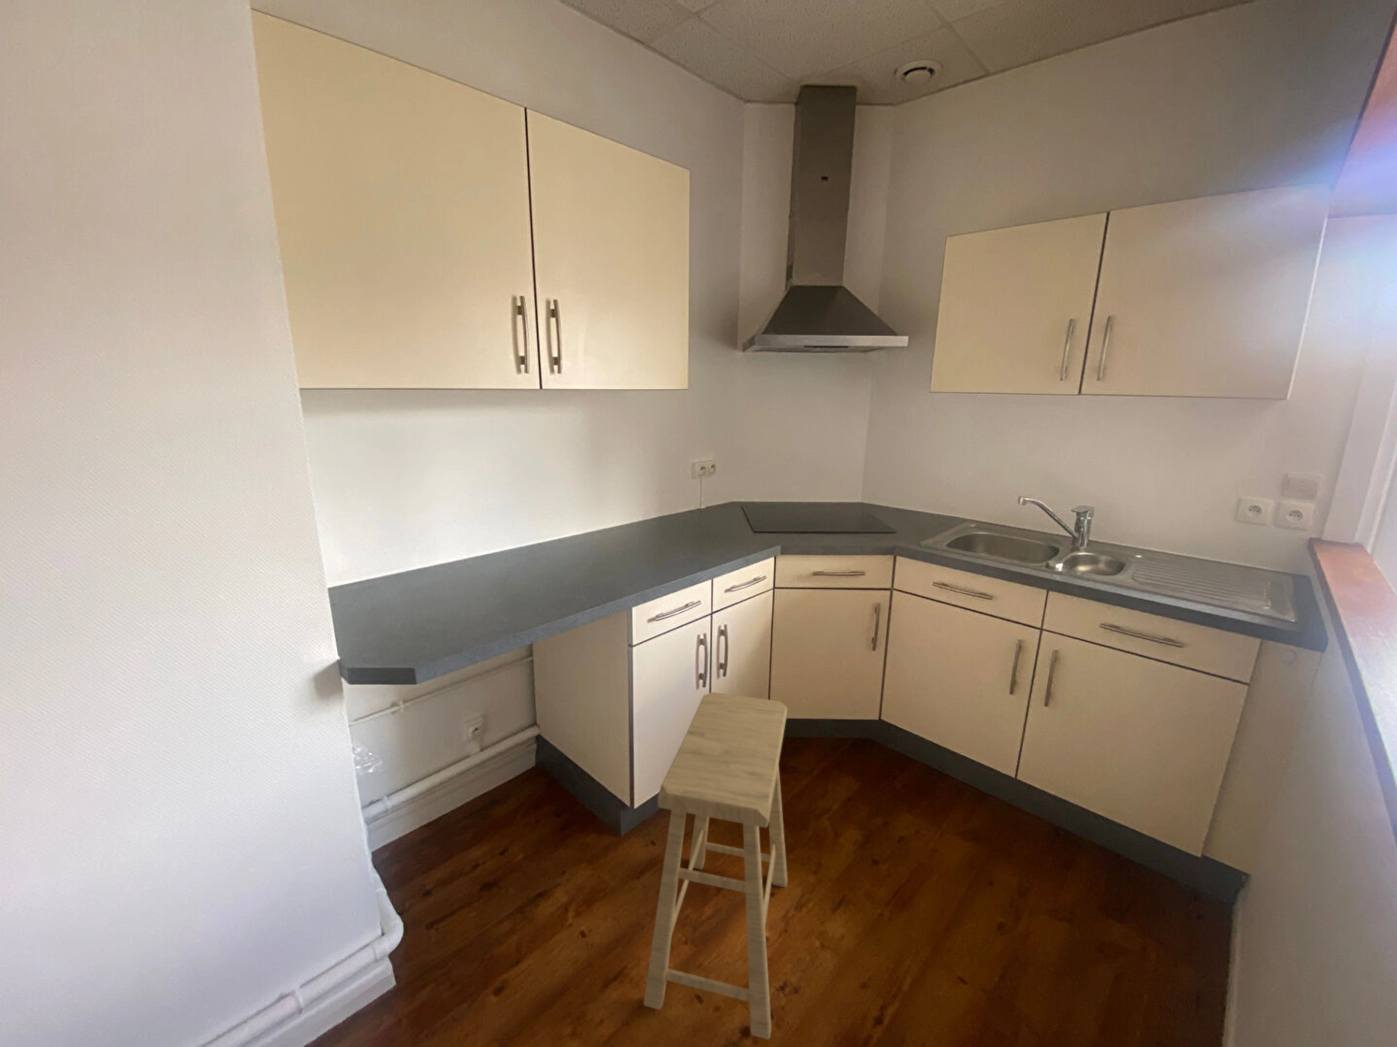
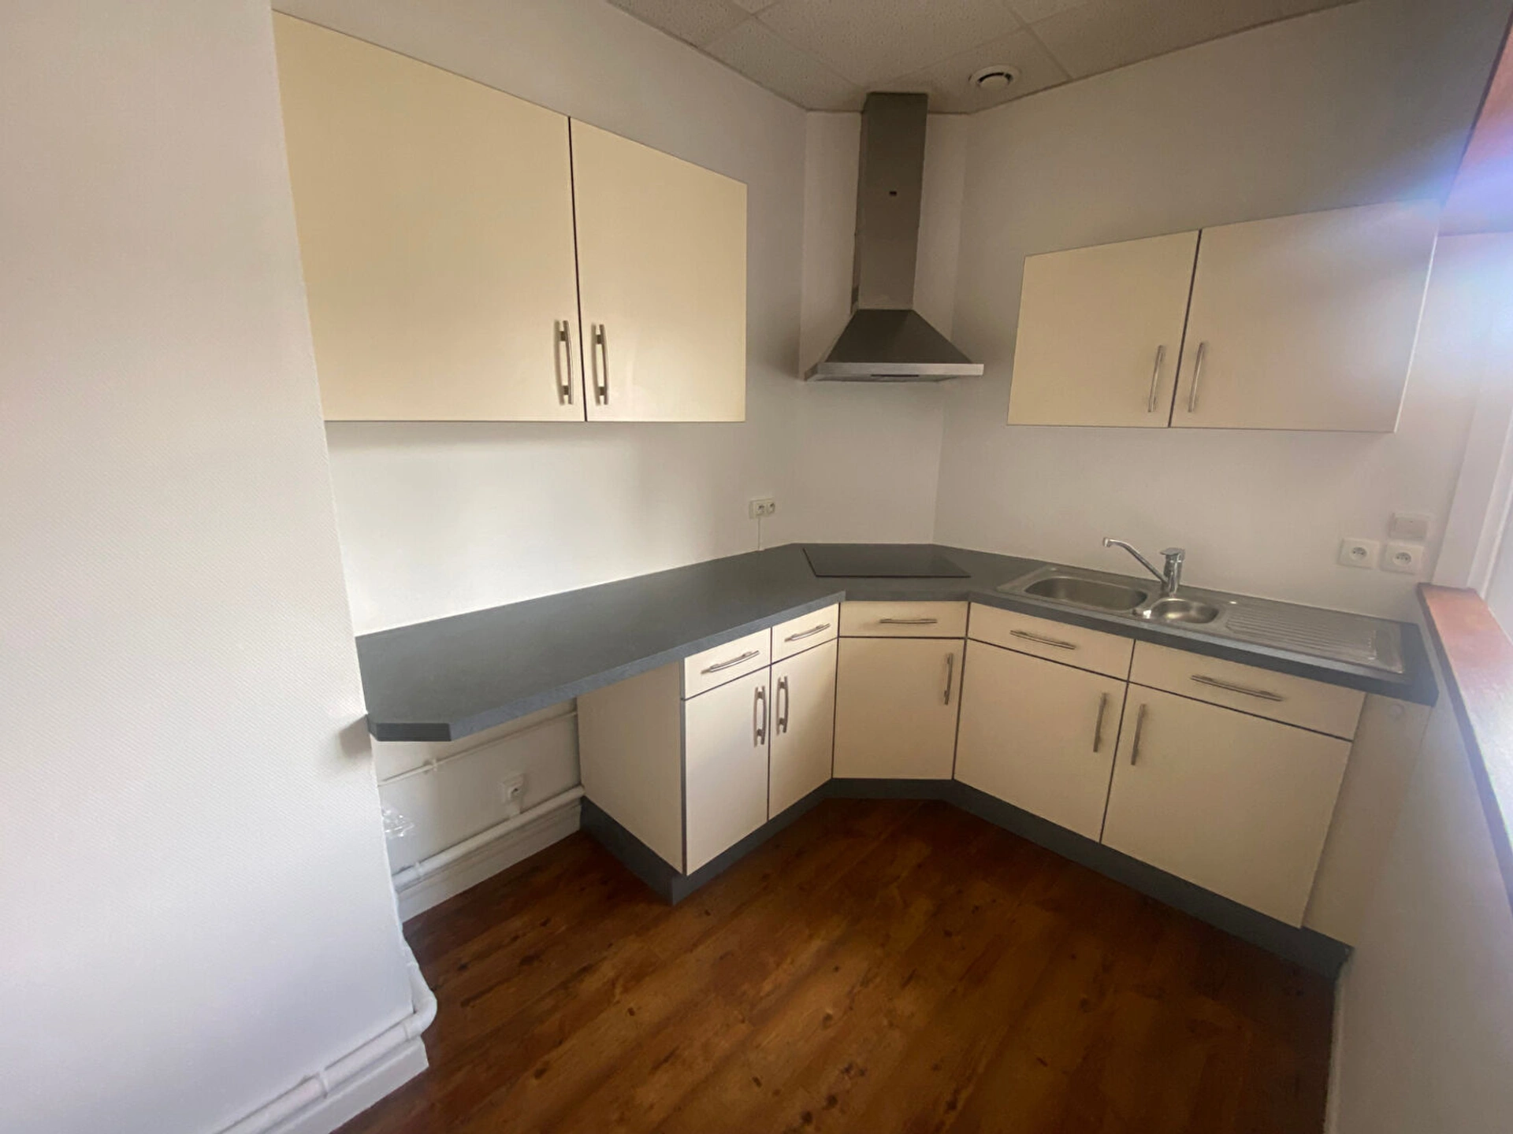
- stool (725, 846)
